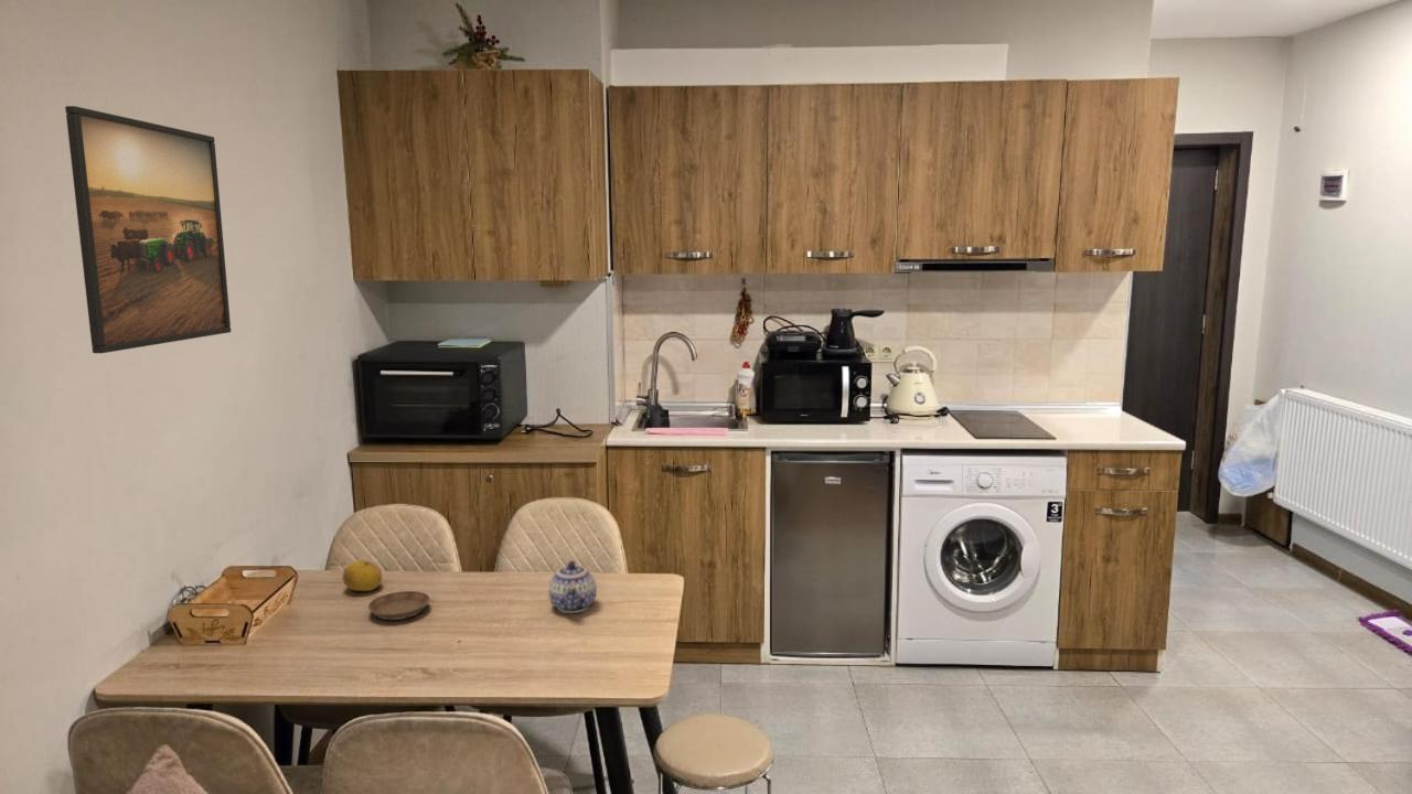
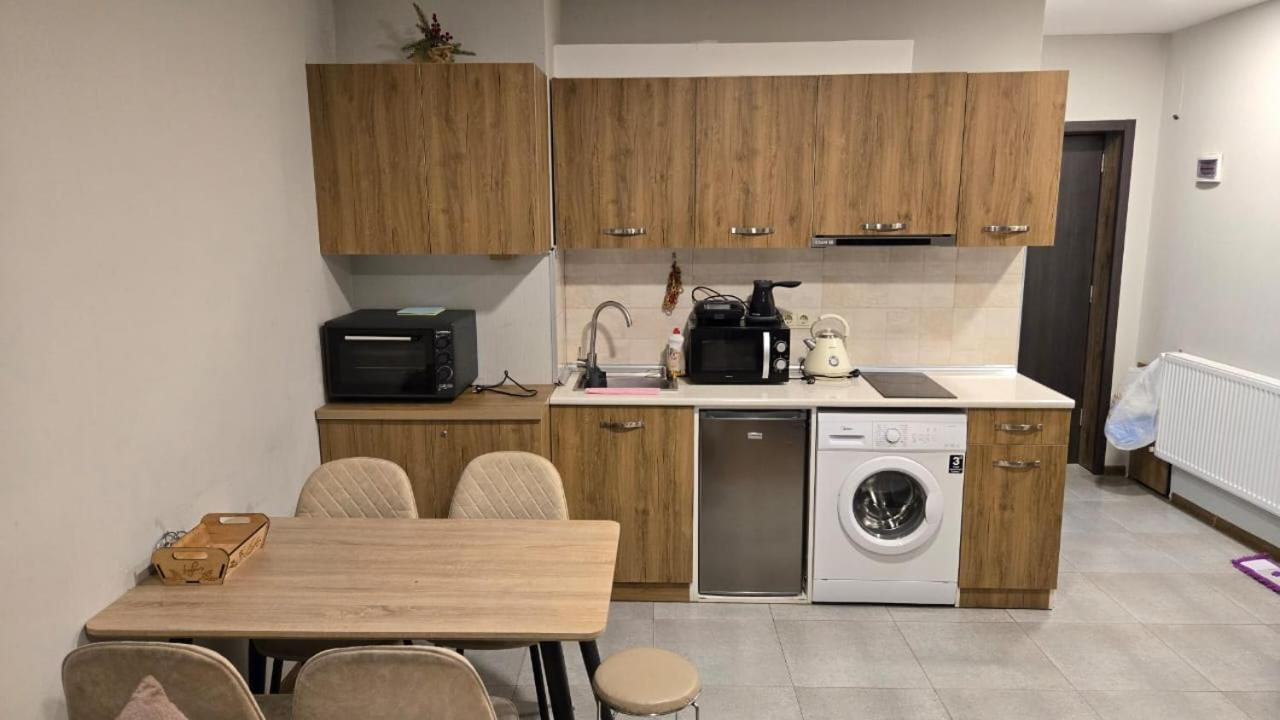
- teapot (571, 584)
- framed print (159, 234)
- fruit (362, 575)
- saucer (399, 607)
